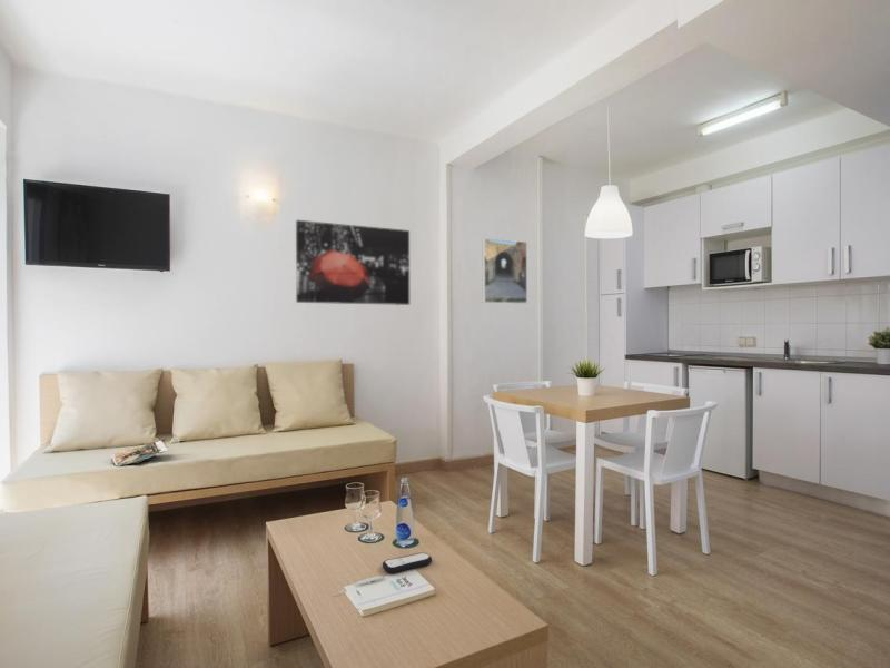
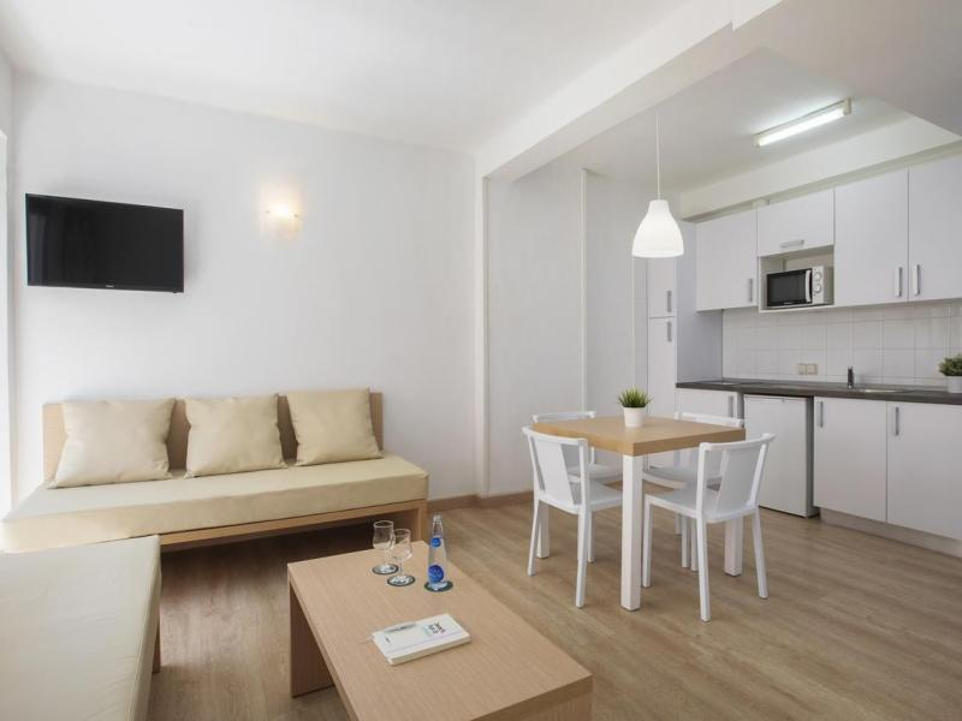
- wall art (355, 264)
- remote control (407, 562)
- magazine (141, 451)
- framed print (505, 272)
